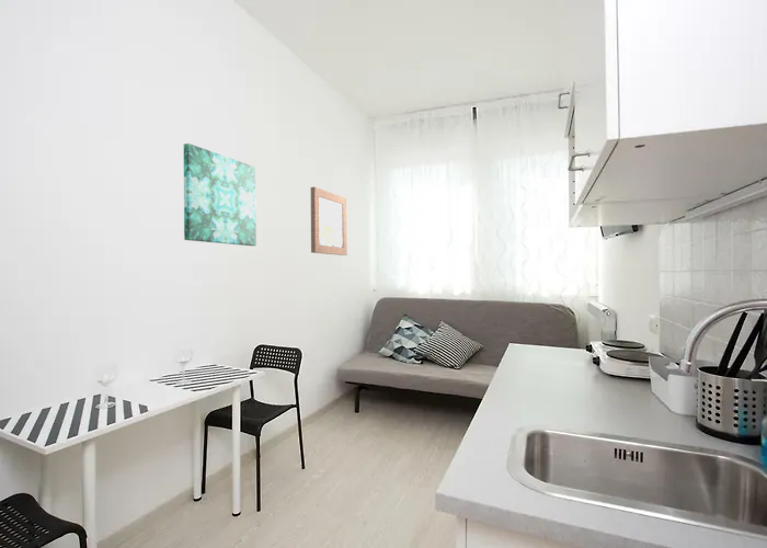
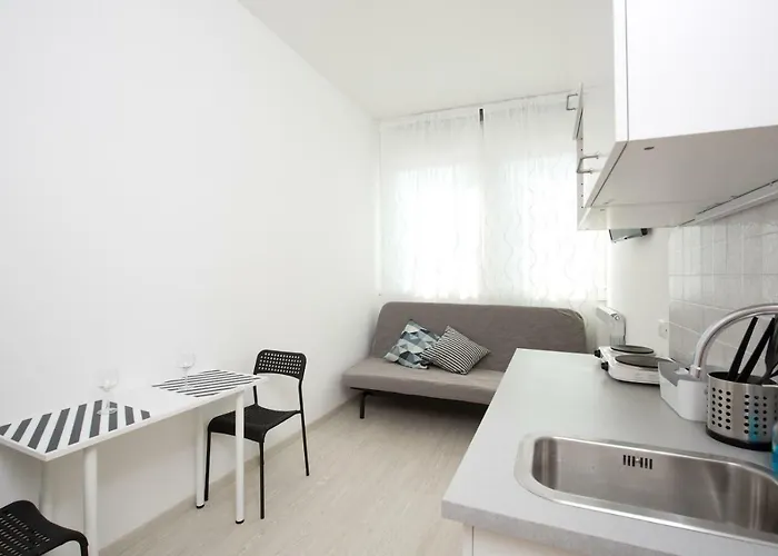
- wall art (330, 224)
- wall art (222, 199)
